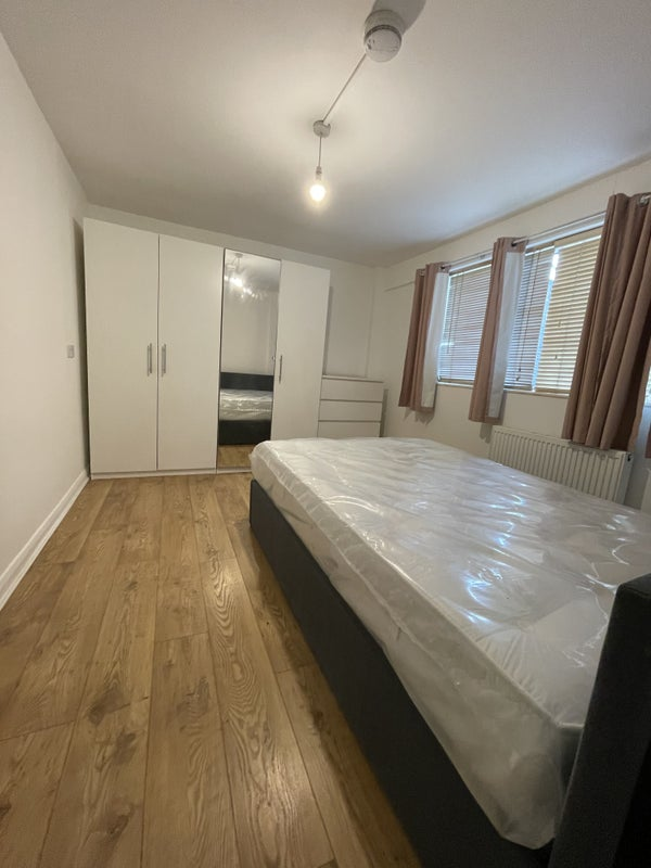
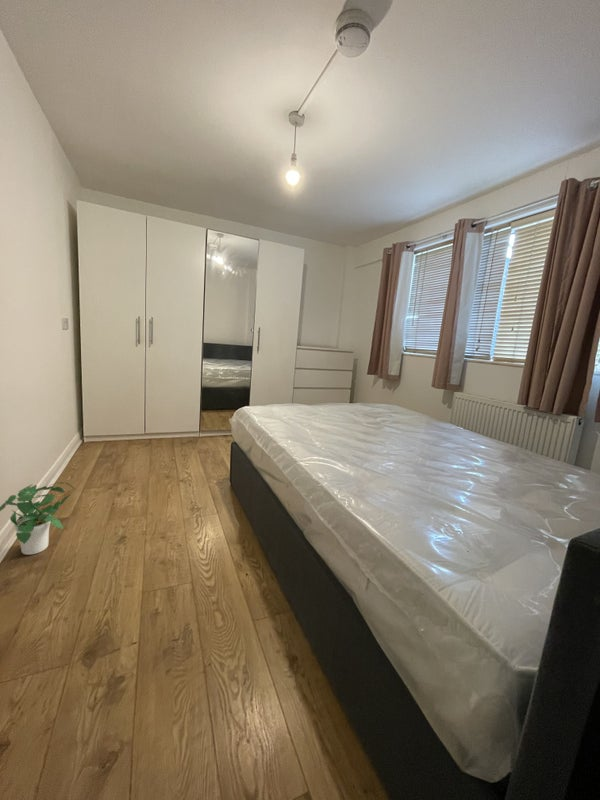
+ potted plant (39, 516)
